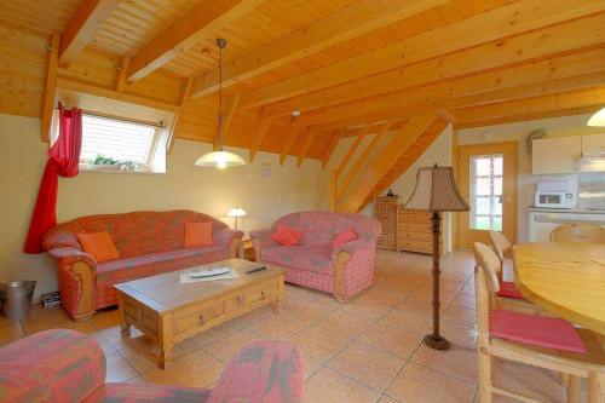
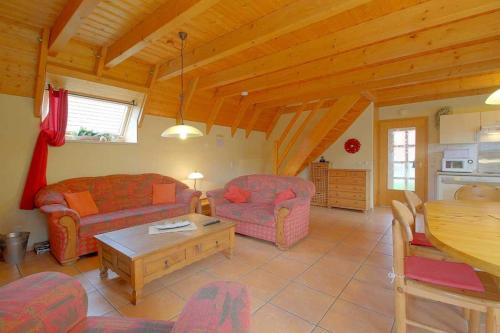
- floor lamp (436, 253)
